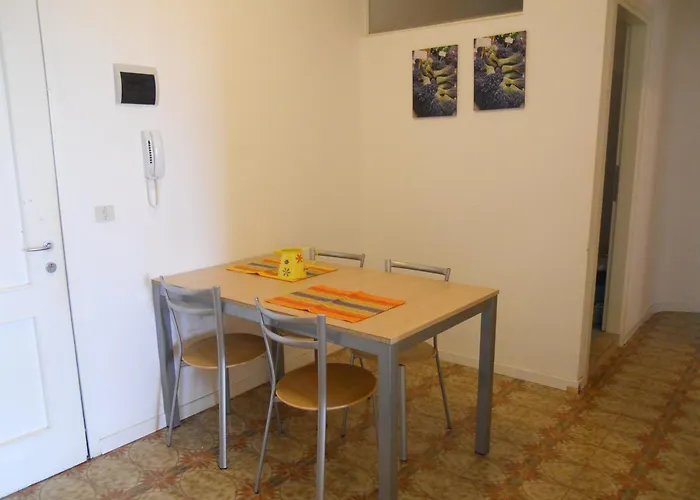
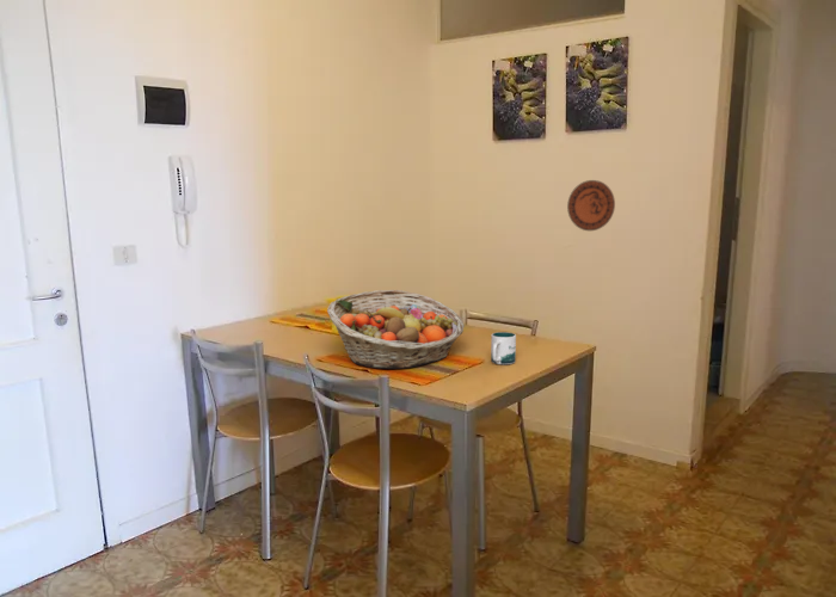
+ mug (500, 349)
+ fruit basket (397, 327)
+ decorative plate (590, 205)
